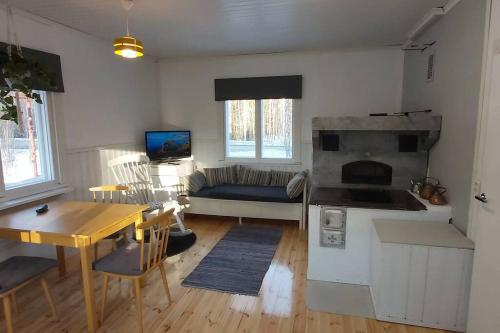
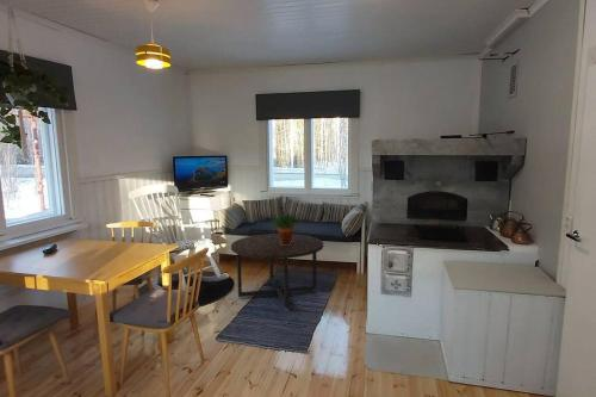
+ potted plant (285, 228)
+ coffee table (272, 268)
